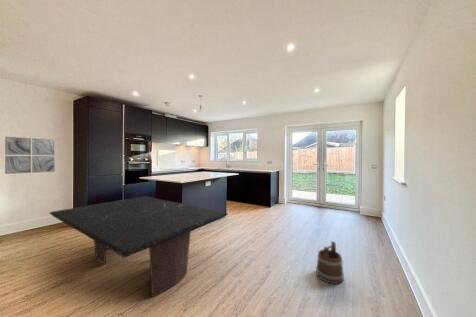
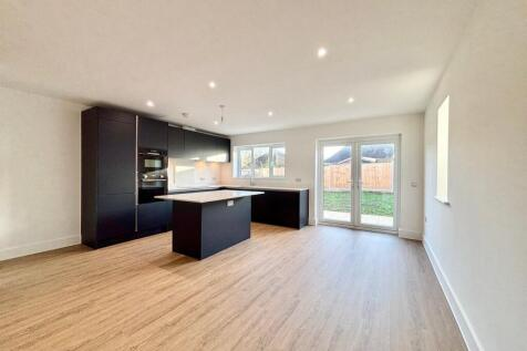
- dining table (138, 237)
- wall art (32, 156)
- bucket (329, 260)
